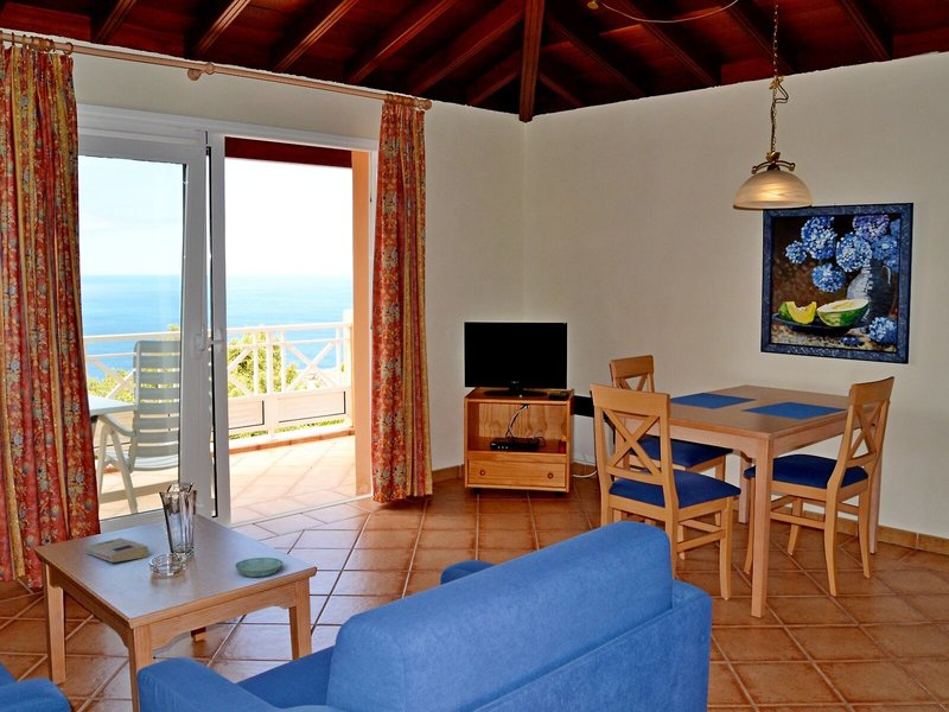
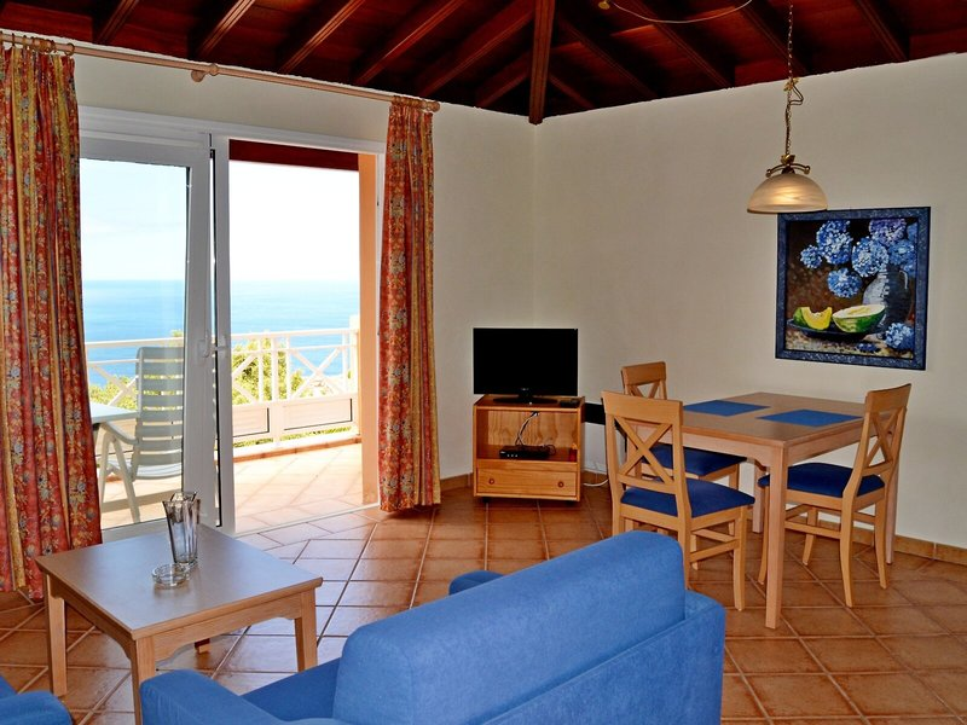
- book (116, 549)
- saucer (259, 567)
